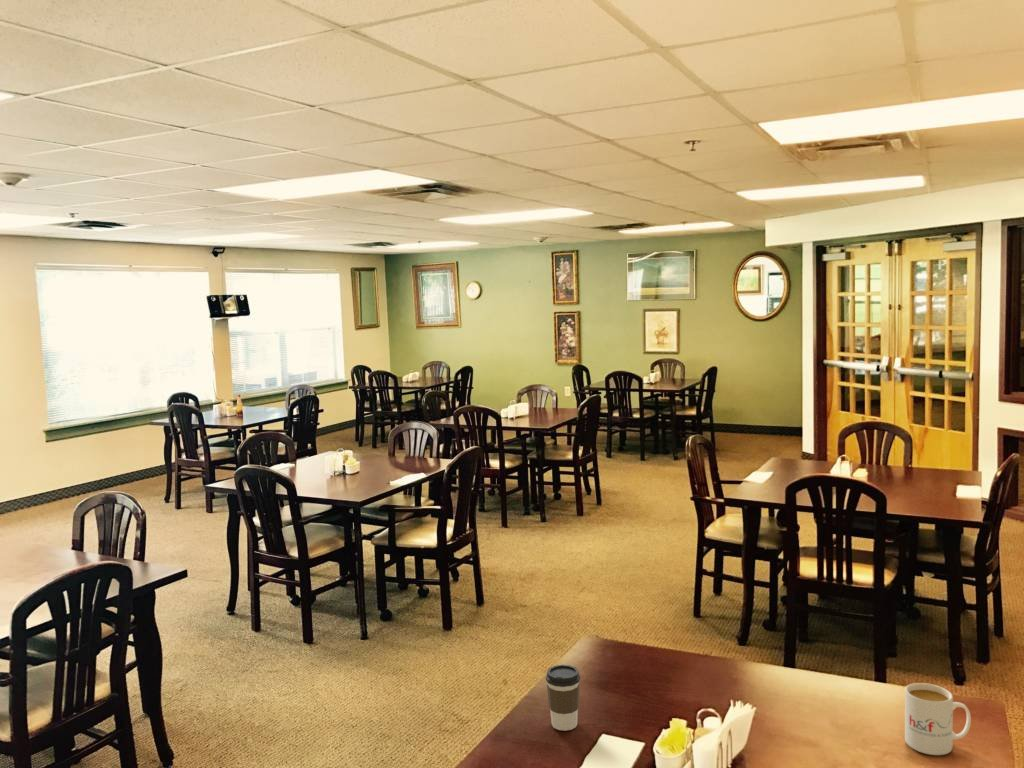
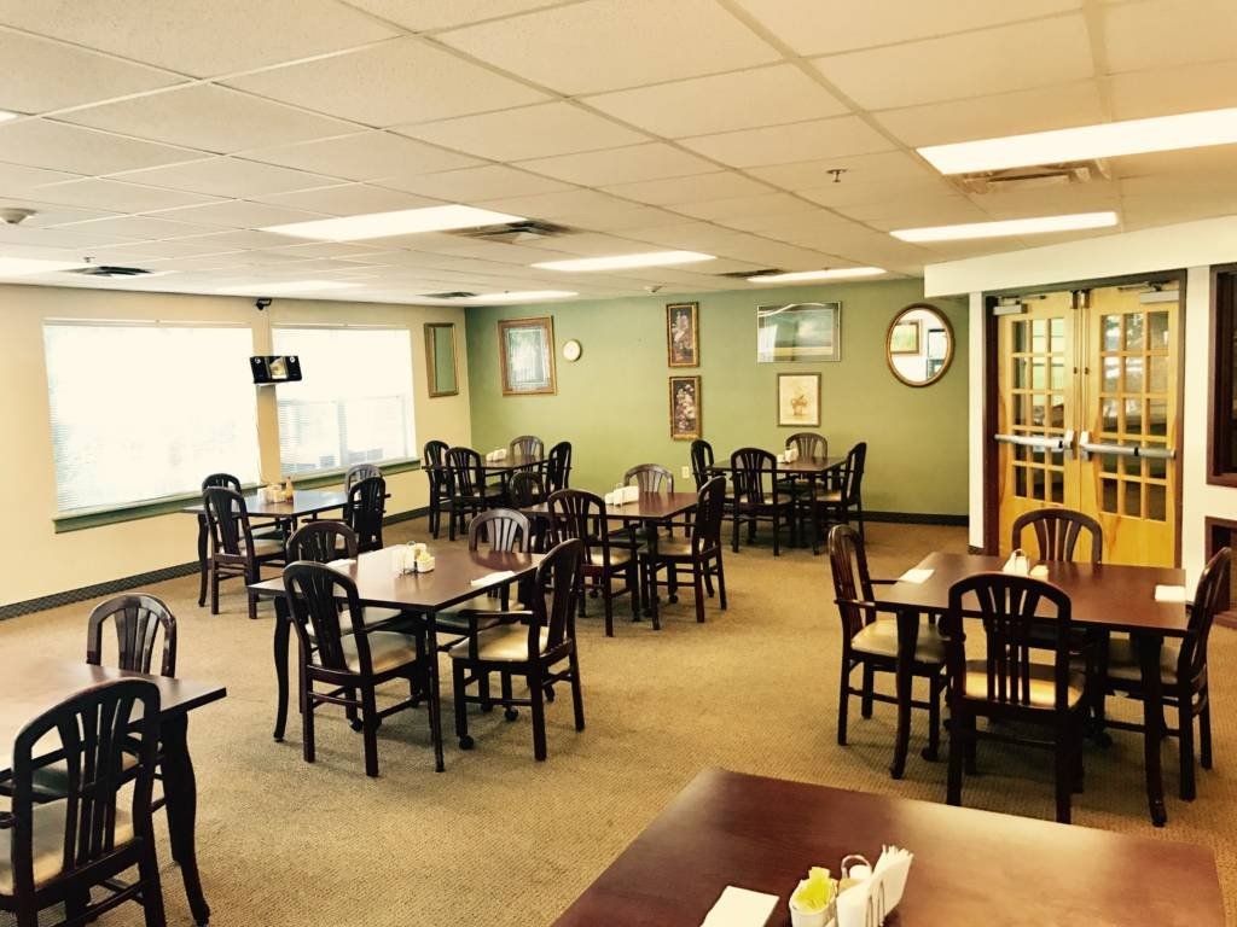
- mug (937, 719)
- coffee cup (563, 697)
